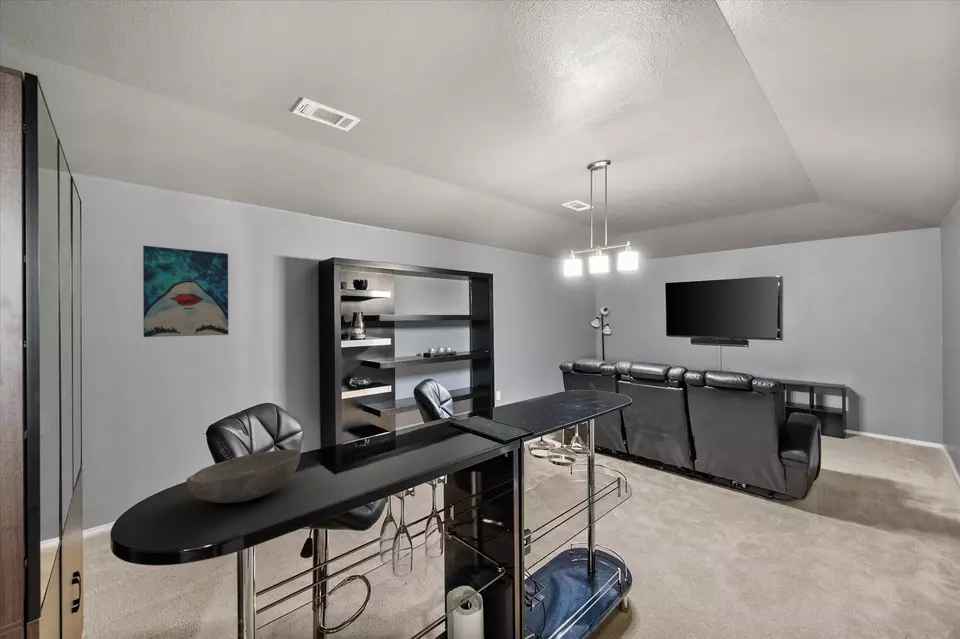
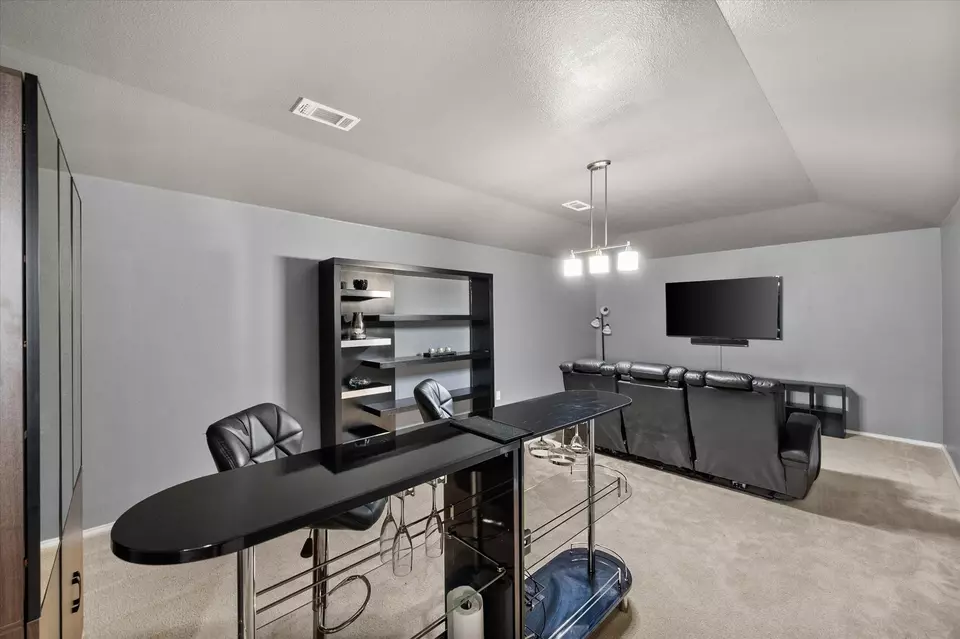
- bowl (246, 476)
- wall art (188, 293)
